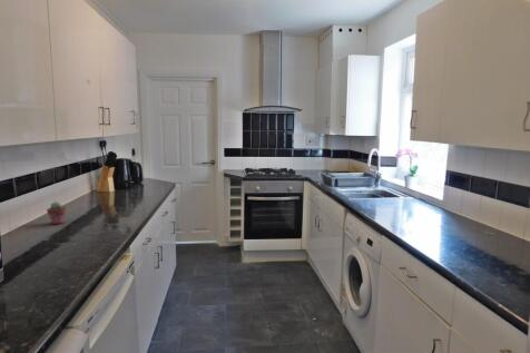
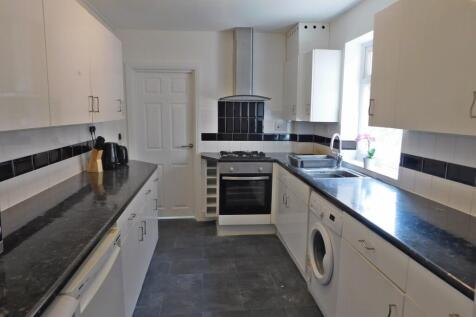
- potted succulent (56, 212)
